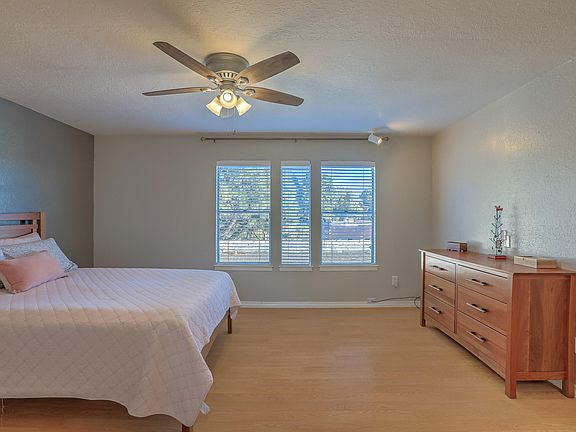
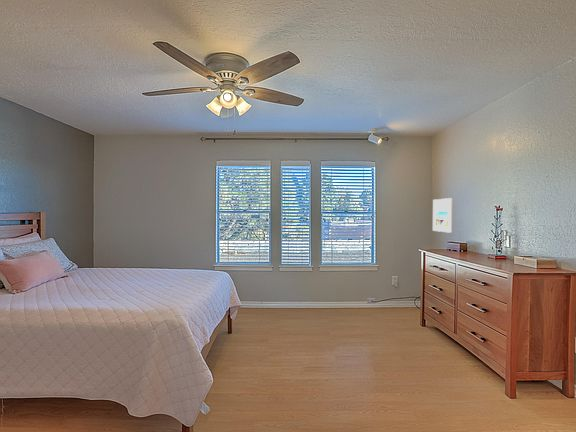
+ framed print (441, 215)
